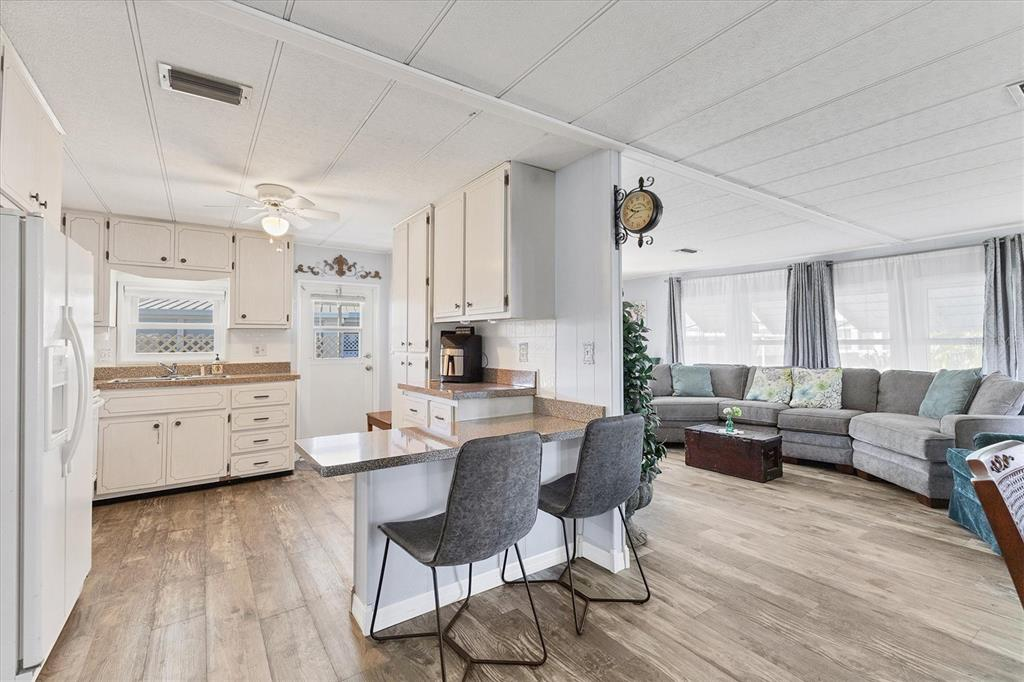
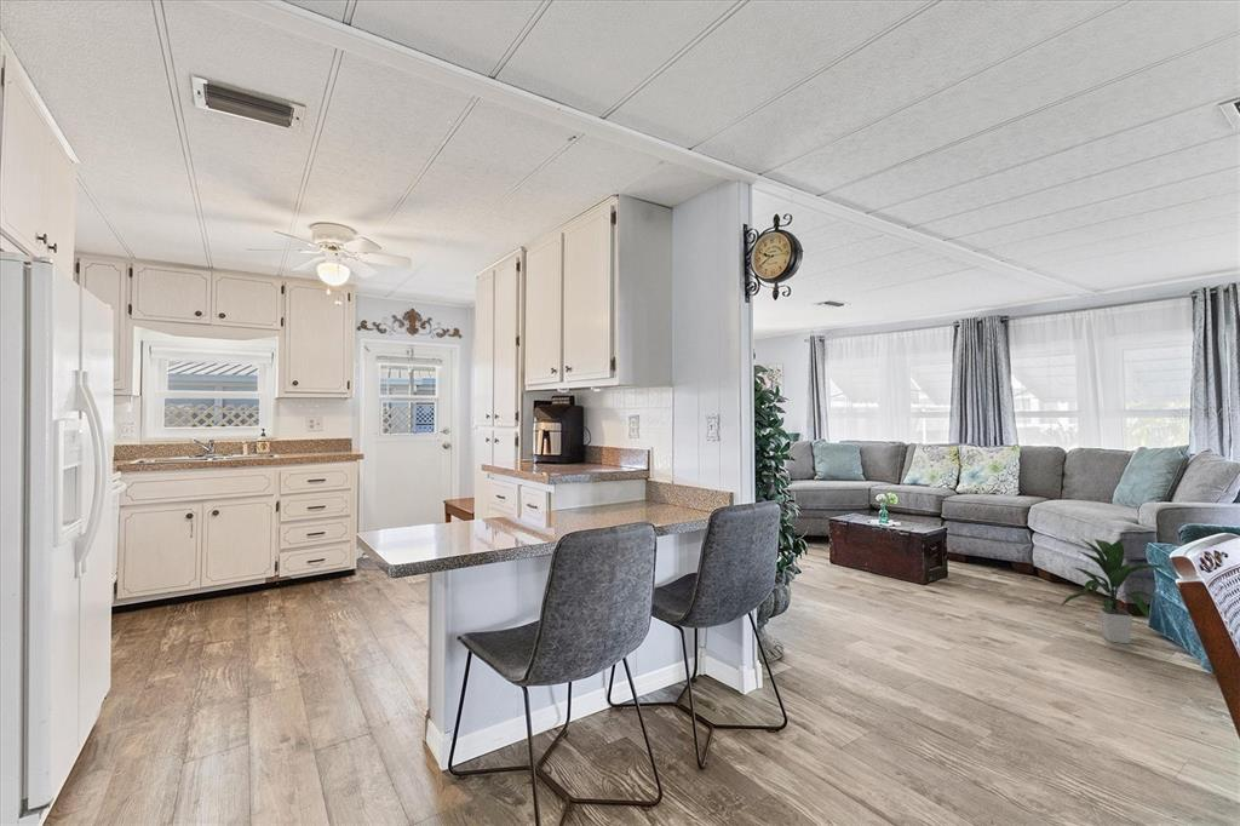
+ indoor plant (1108, 586)
